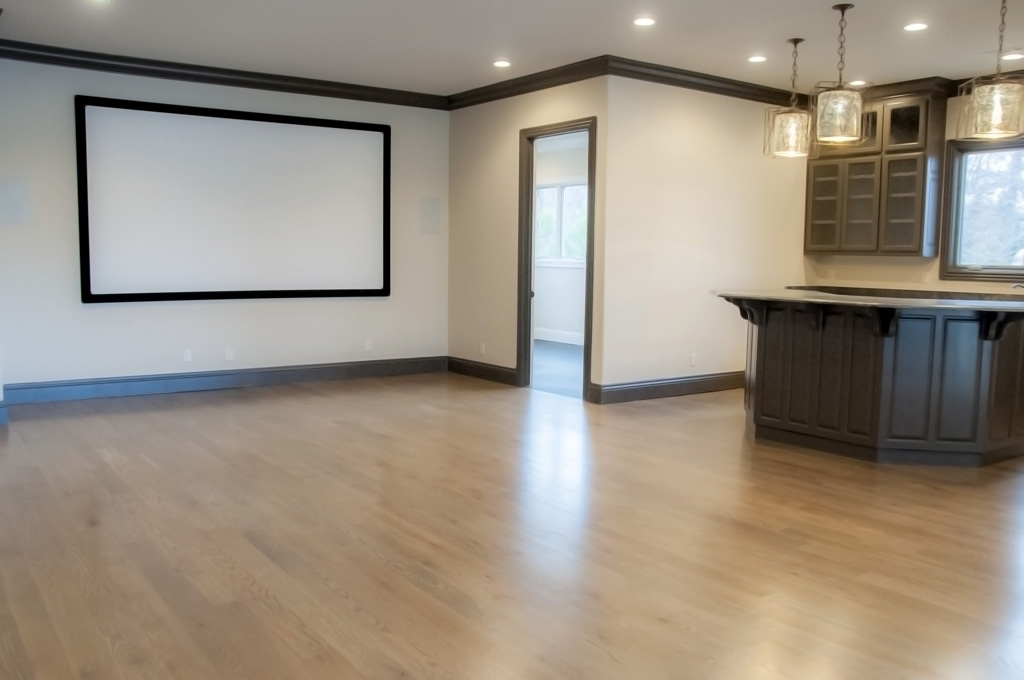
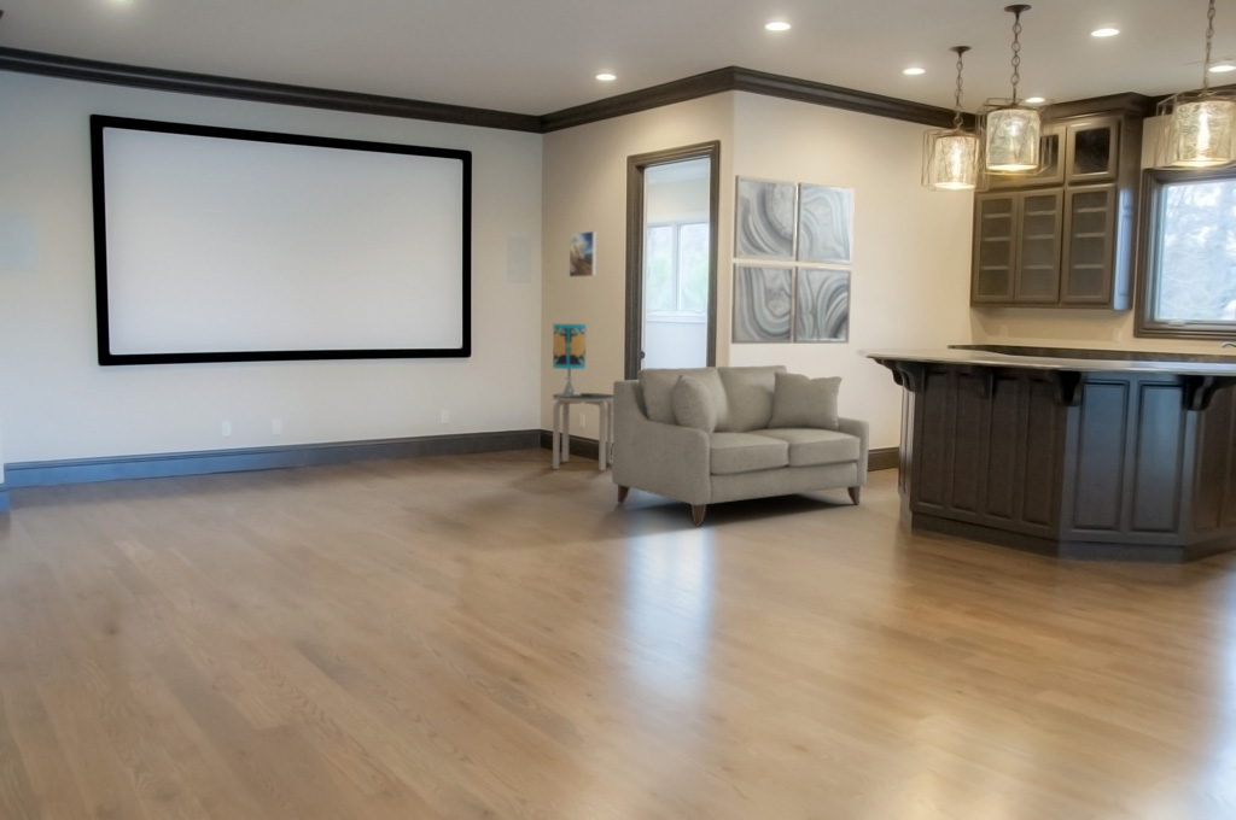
+ table lamp (573, 359)
+ side table (567, 430)
+ wall art (793, 265)
+ sofa (744, 437)
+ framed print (582, 254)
